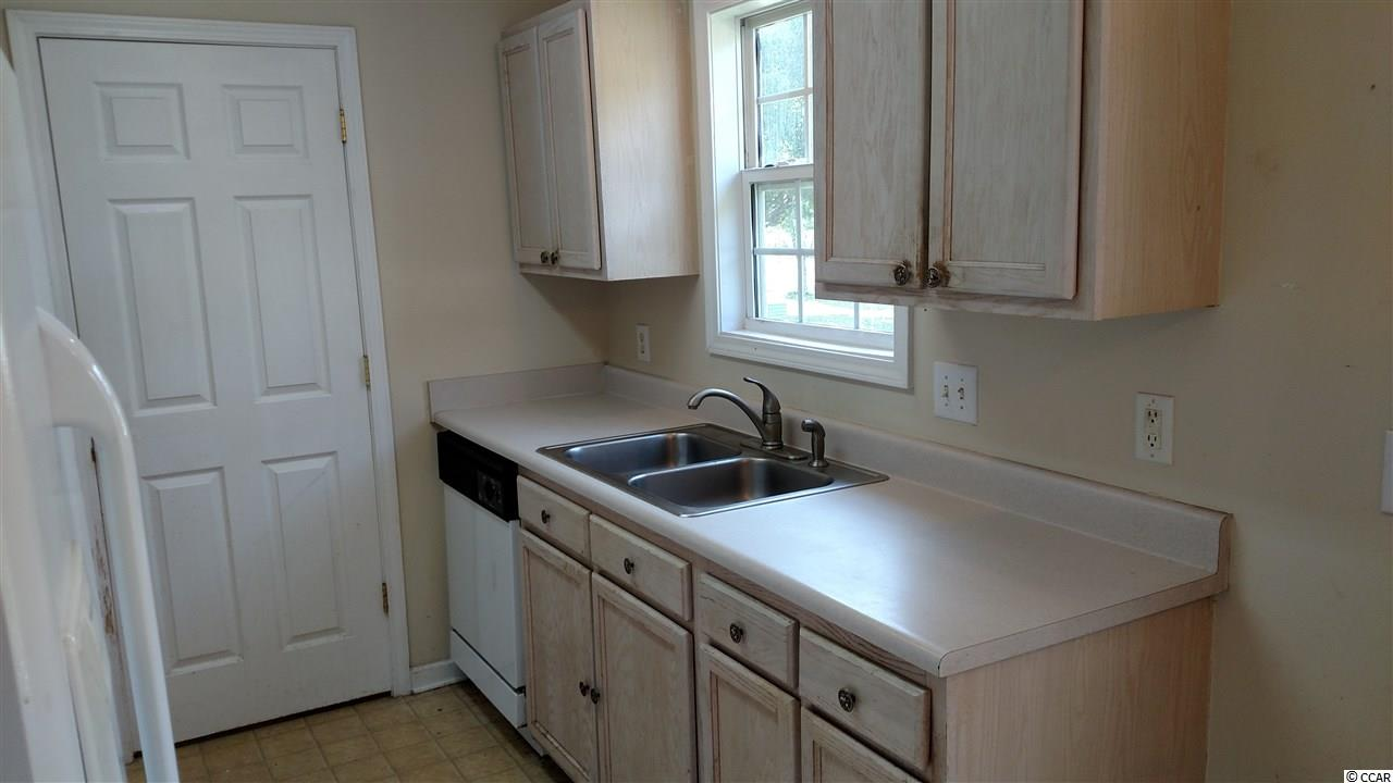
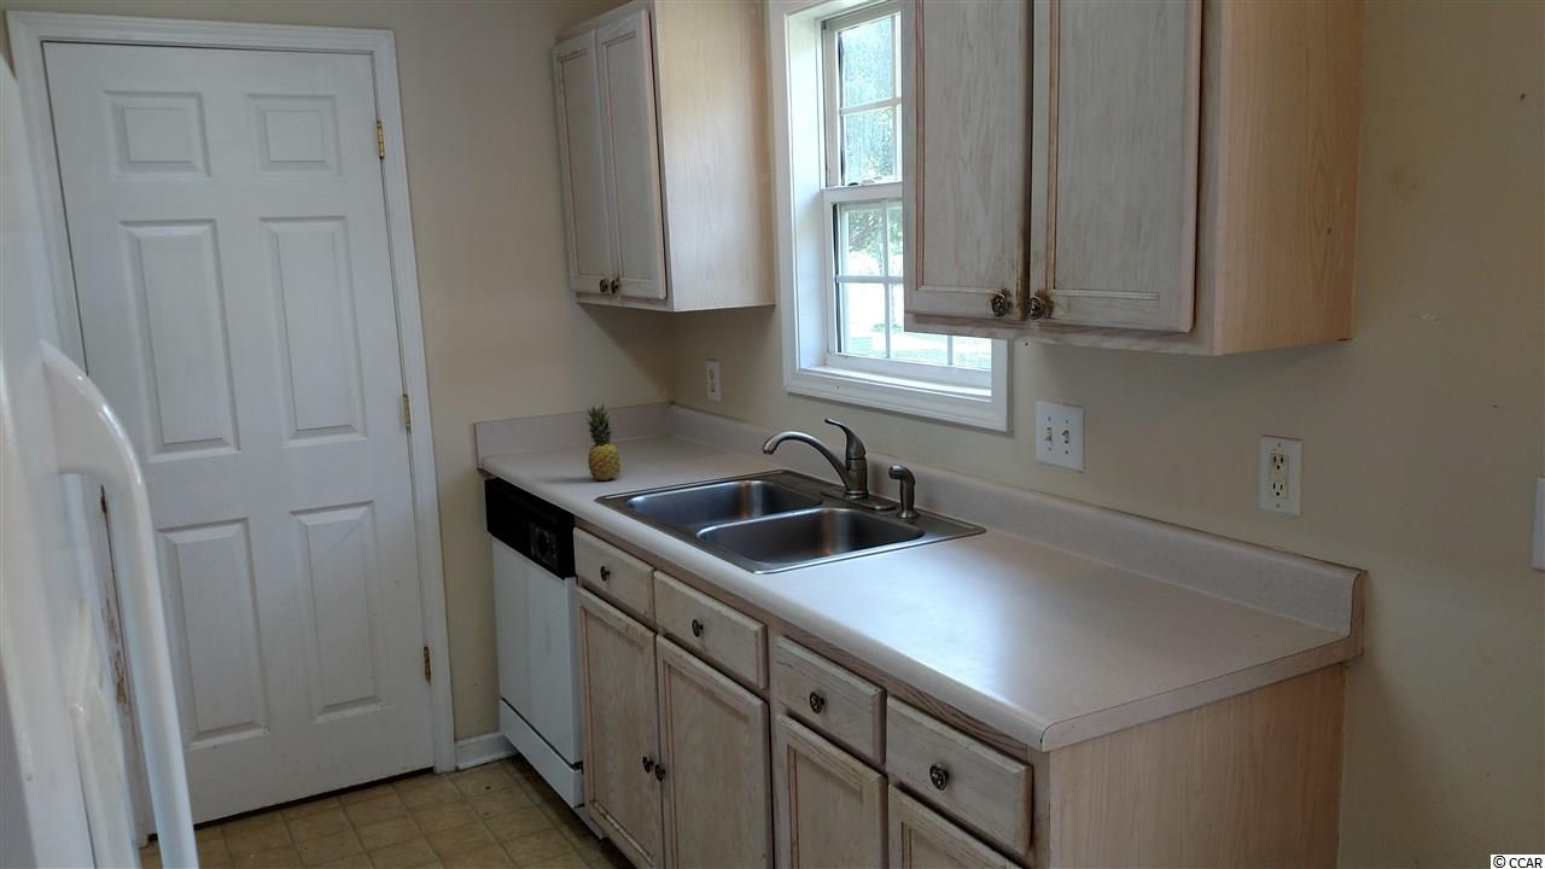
+ fruit (602, 441)
